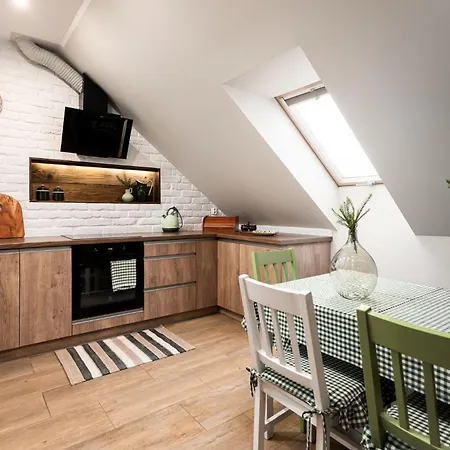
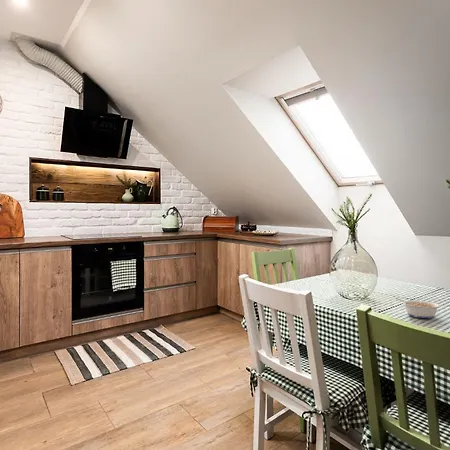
+ legume (419, 308)
